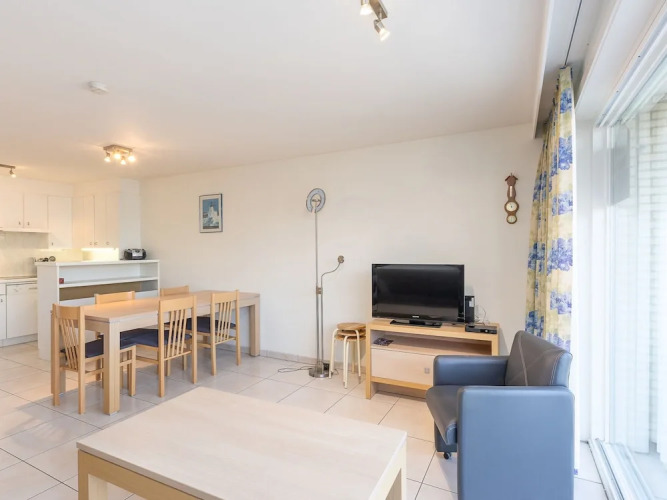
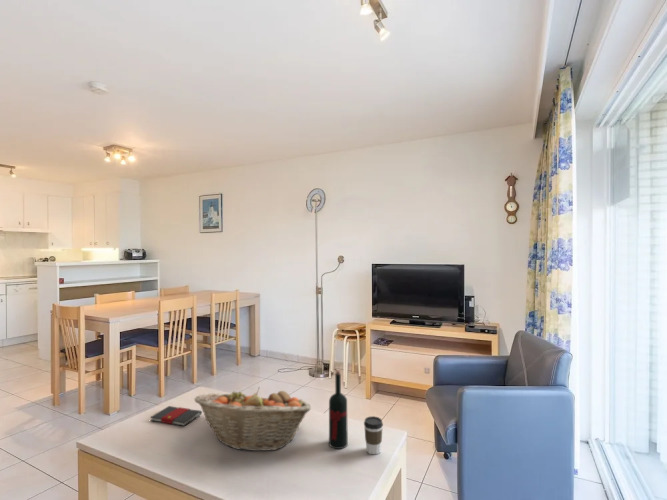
+ wine bottle (337, 408)
+ coffee cup (373, 435)
+ fruit basket (253, 411)
+ book (176, 414)
